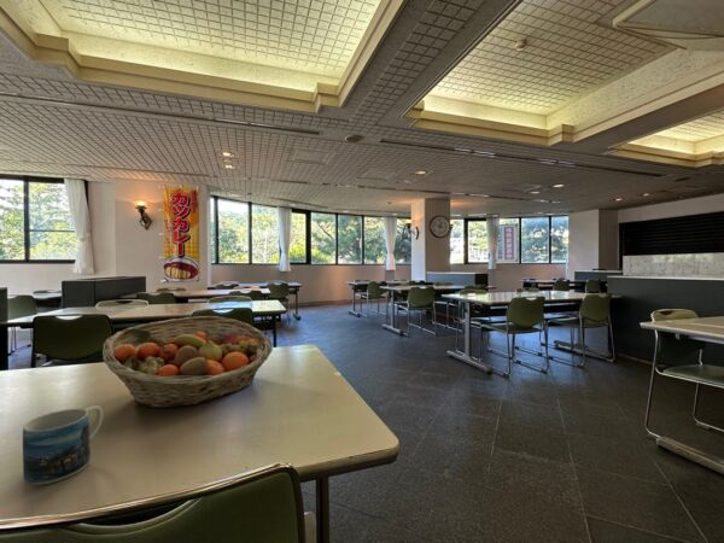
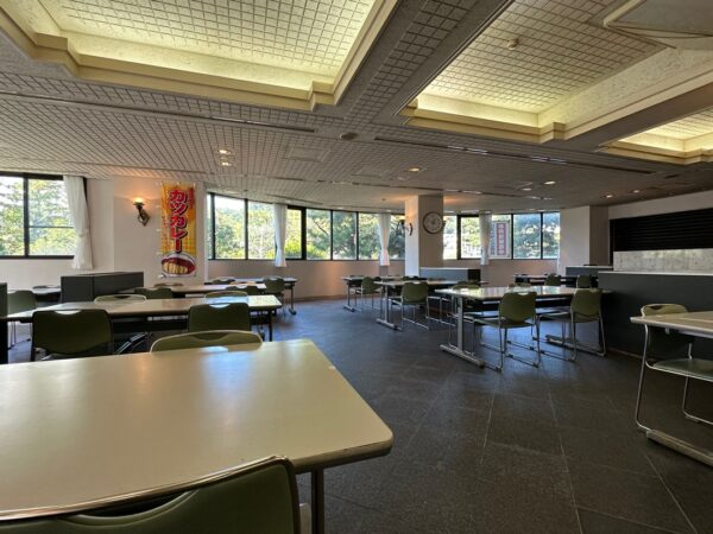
- mug (69, 438)
- fruit basket (195, 355)
